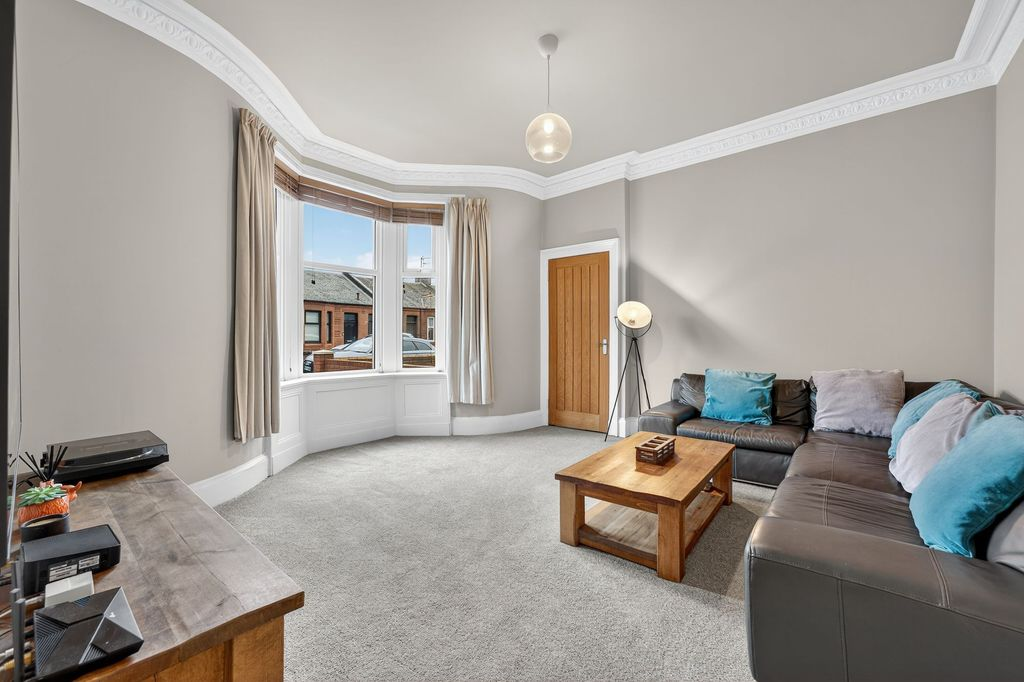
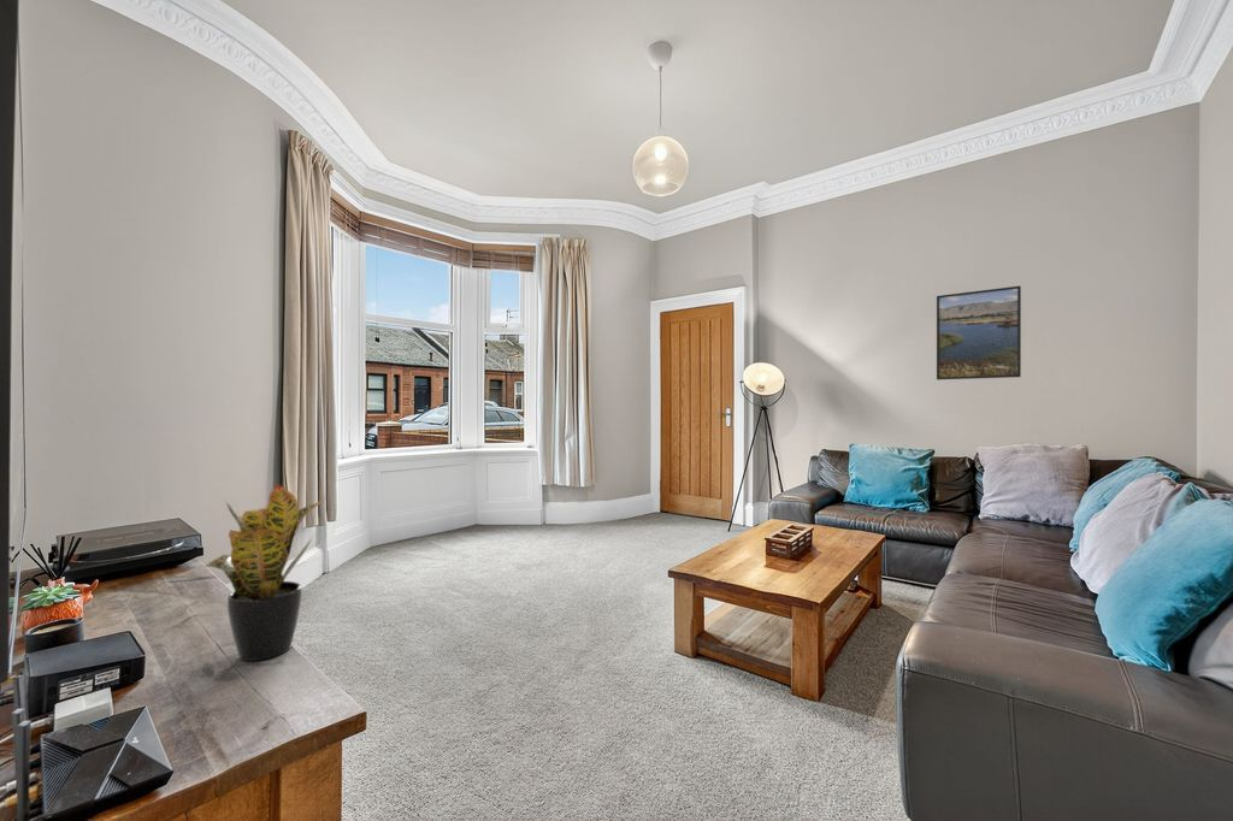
+ potted plant (264, 562)
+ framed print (977, 335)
